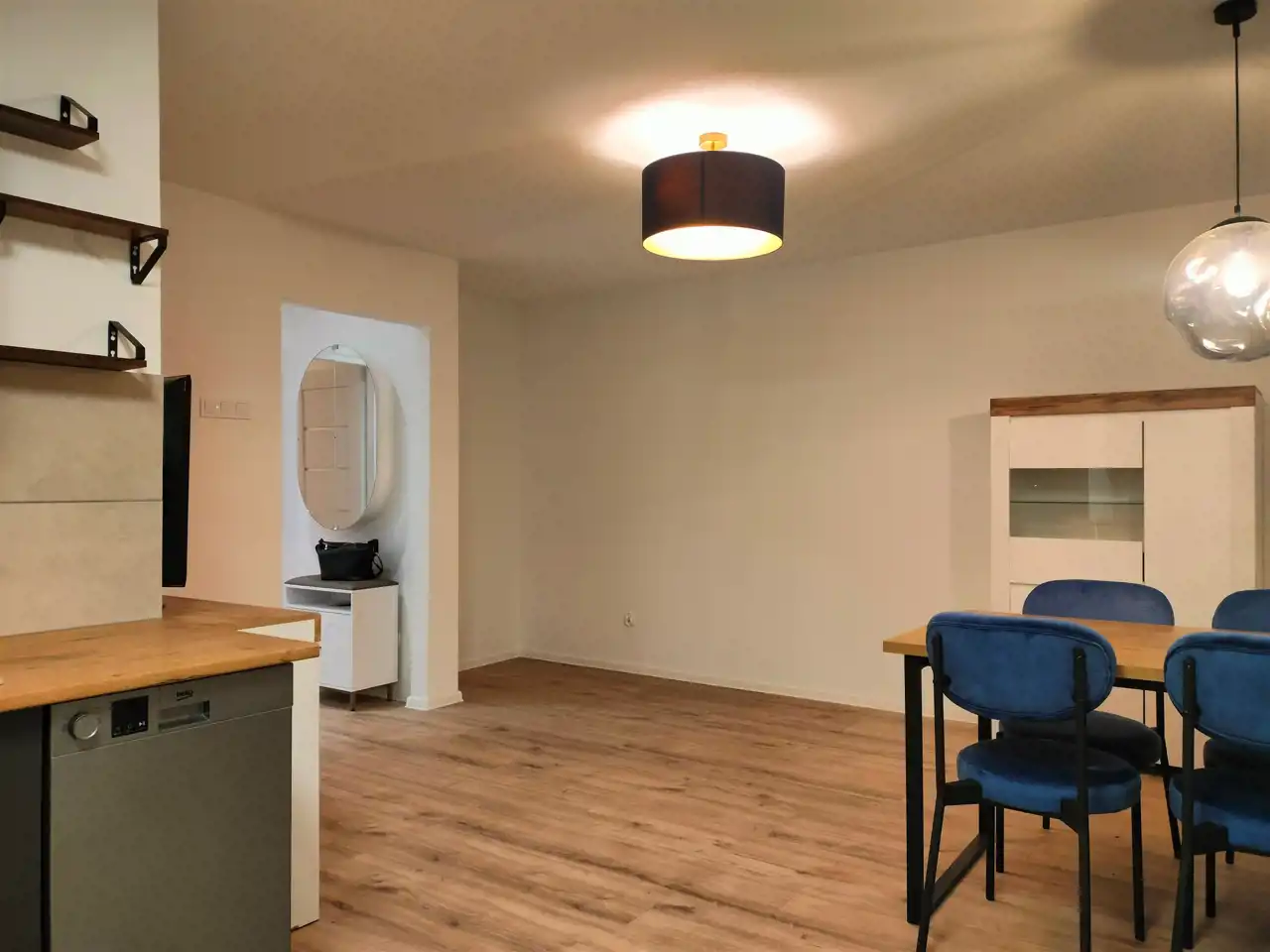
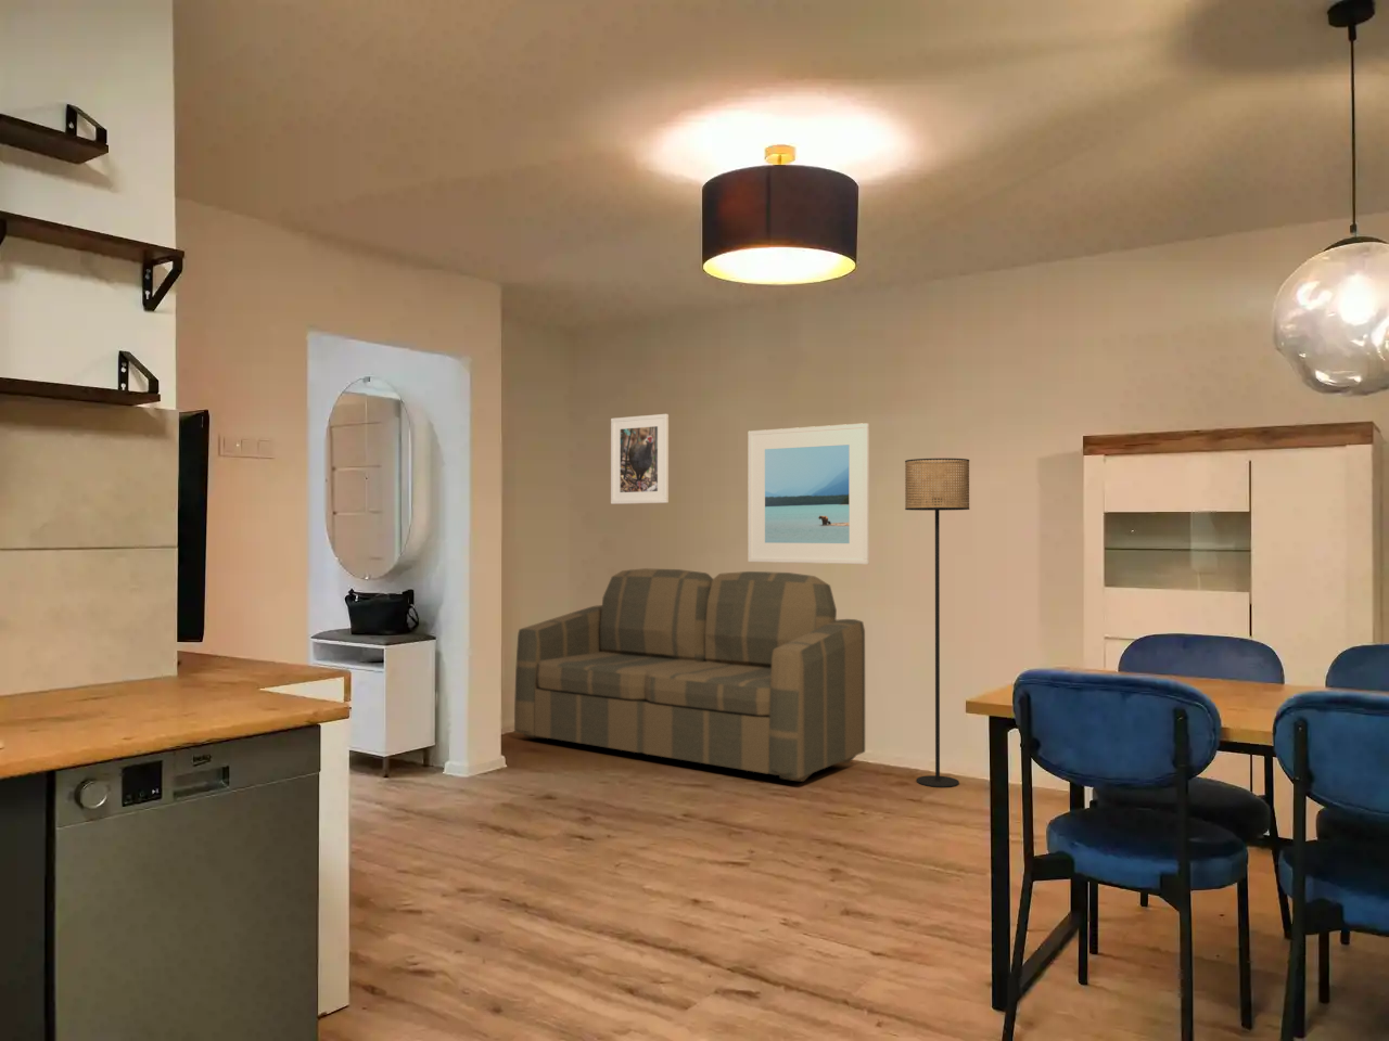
+ floor lamp (936, 620)
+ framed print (806, 494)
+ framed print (639, 459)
+ sofa (680, 660)
